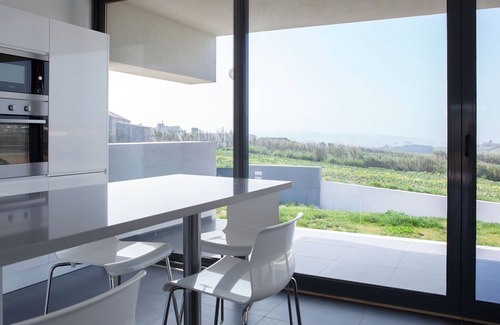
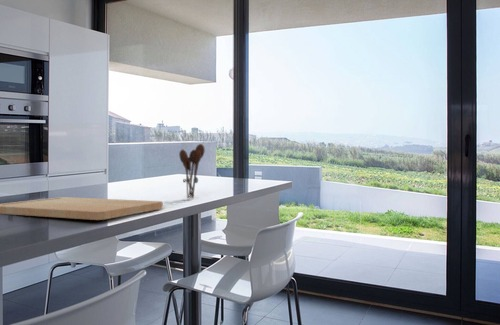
+ utensil holder (192, 171)
+ cutting board (78, 206)
